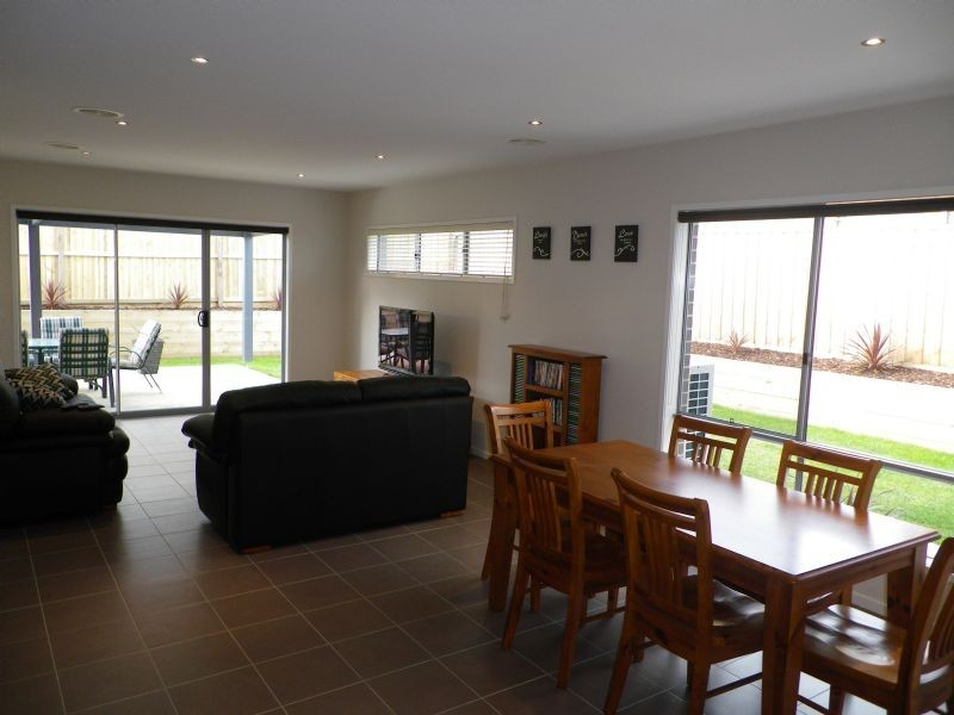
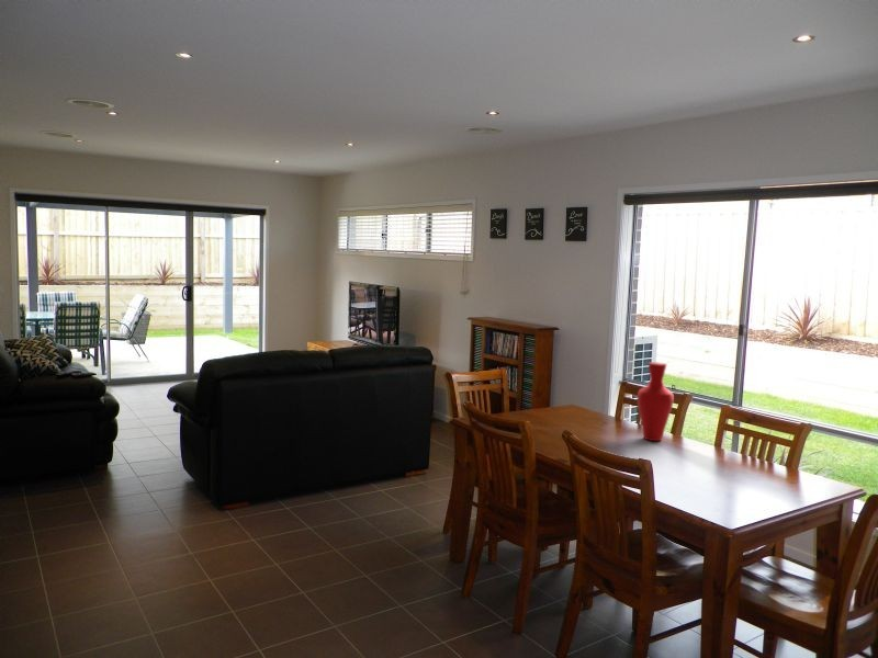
+ vase (654, 400)
